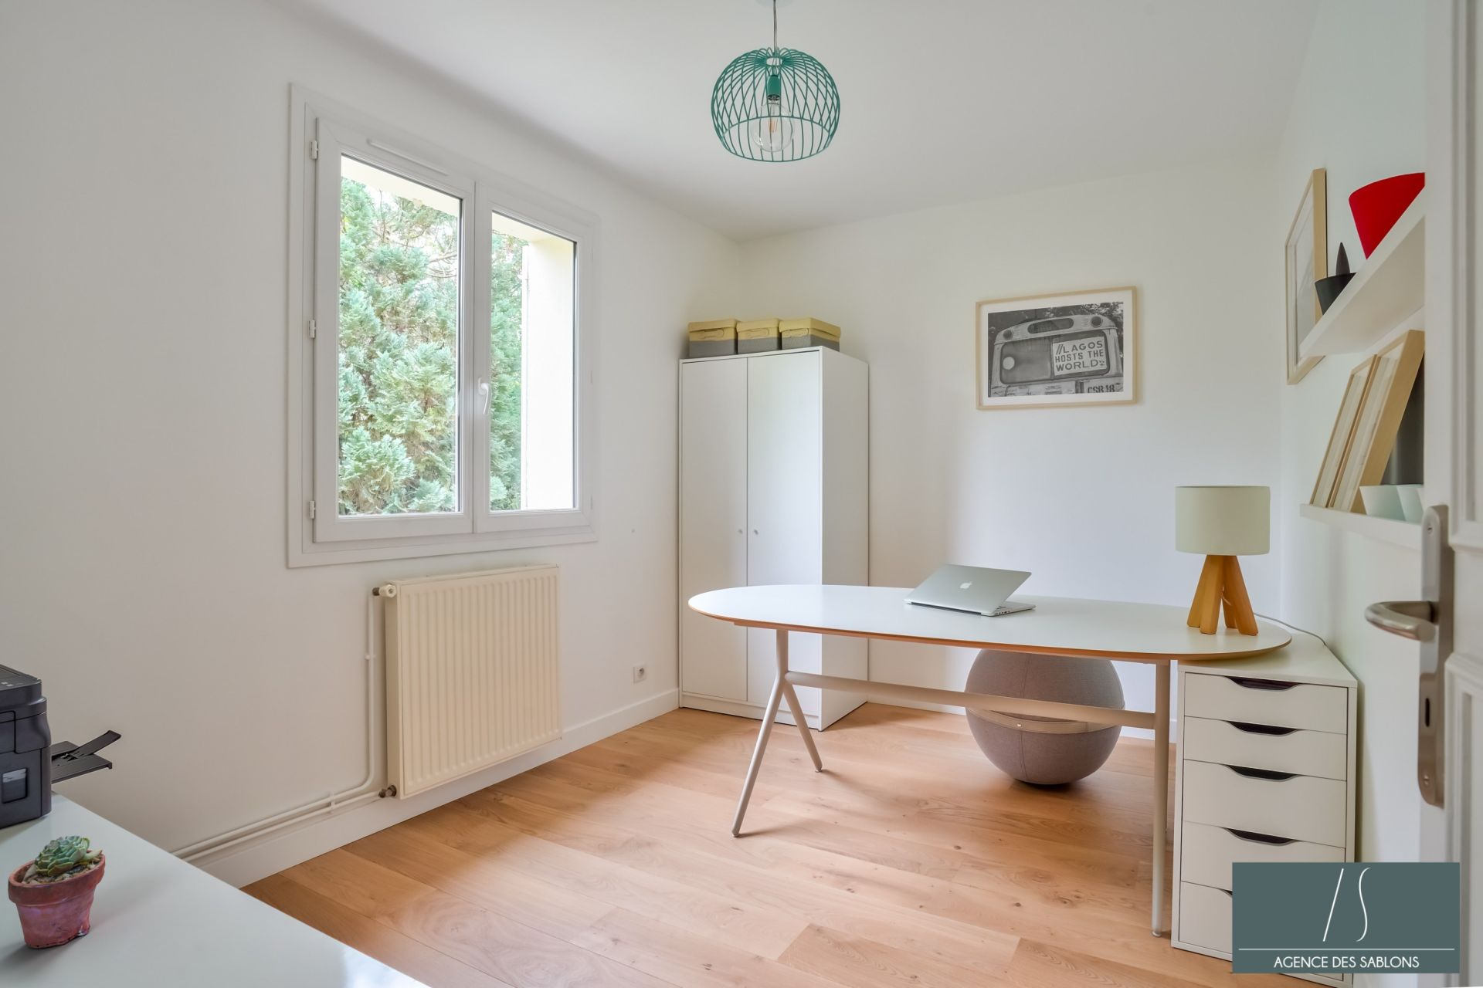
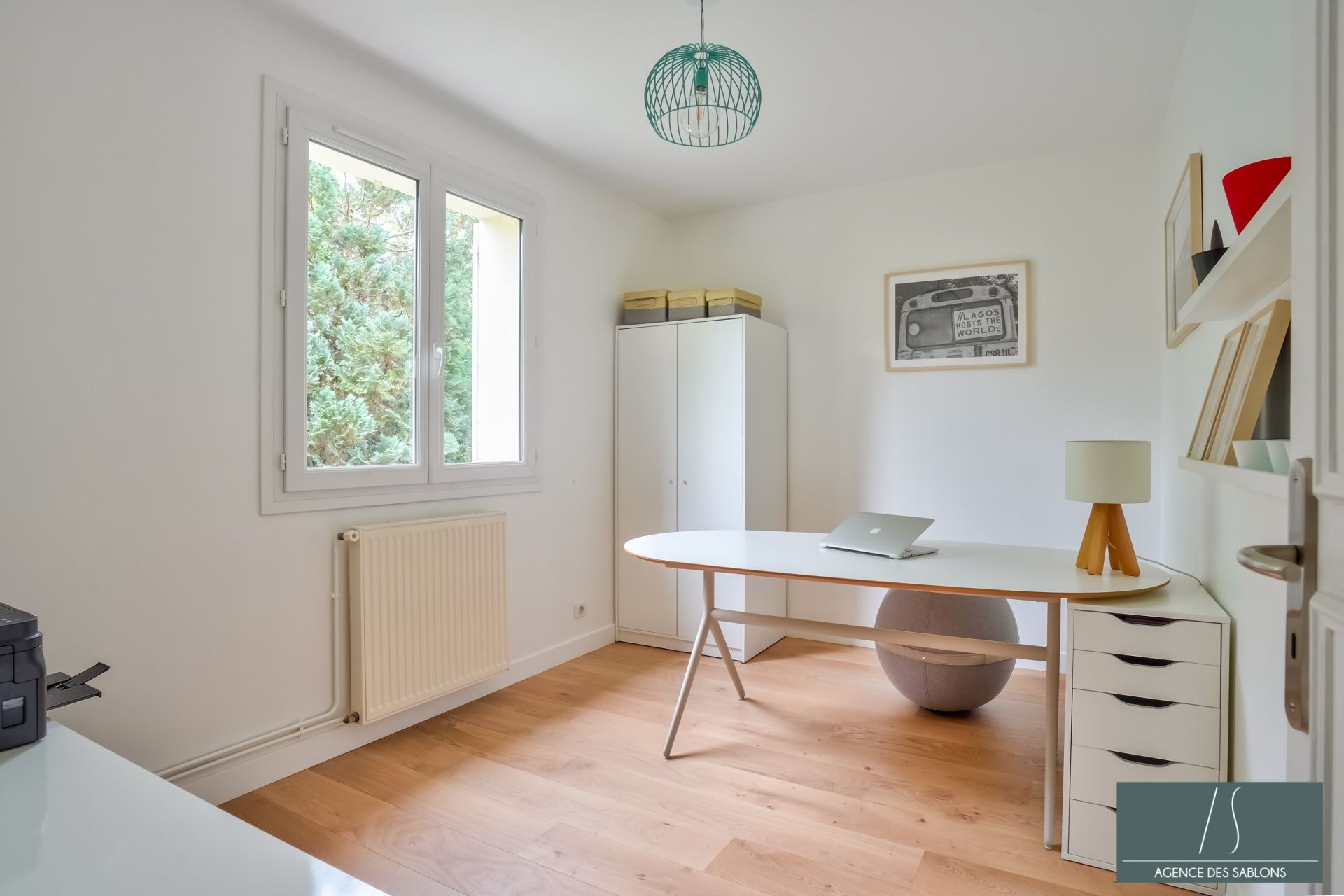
- potted succulent (57, 887)
